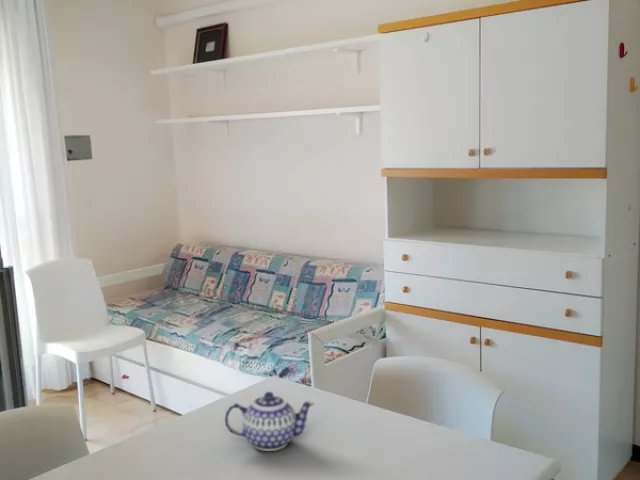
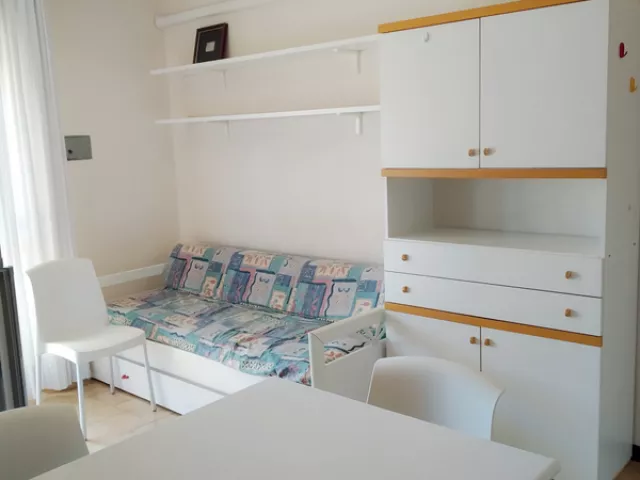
- teapot (270, 417)
